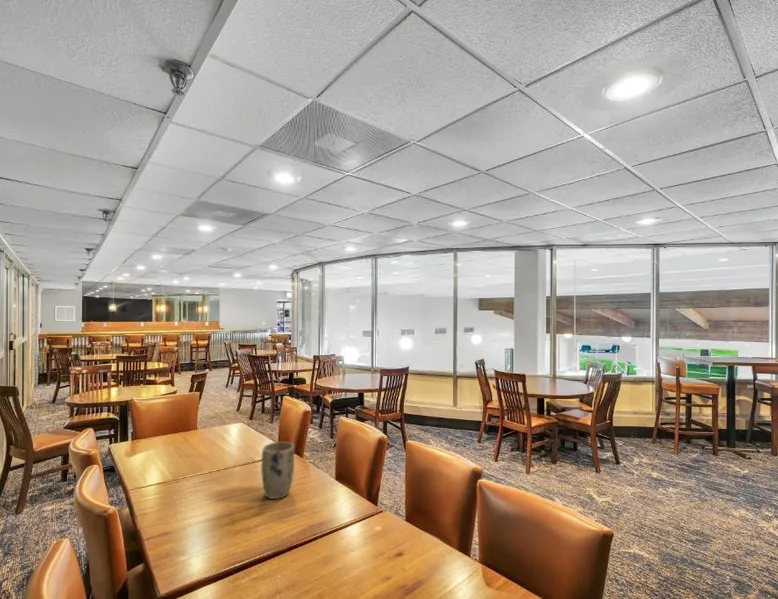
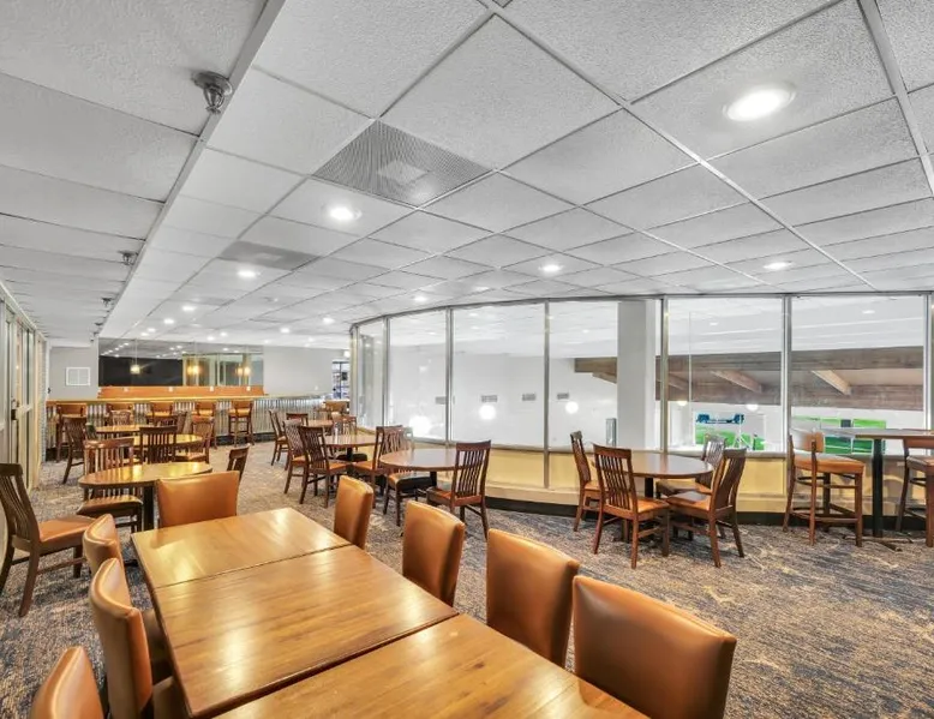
- plant pot (277, 470)
